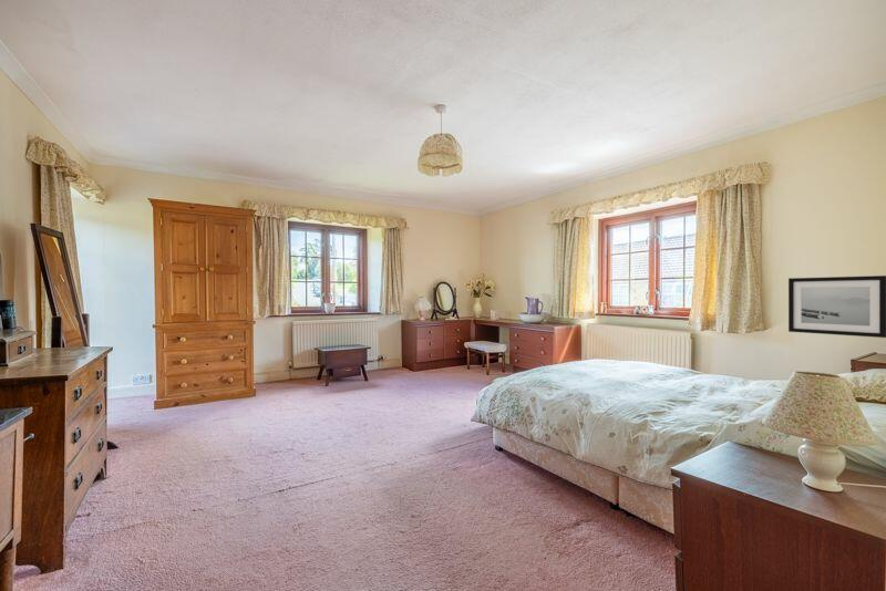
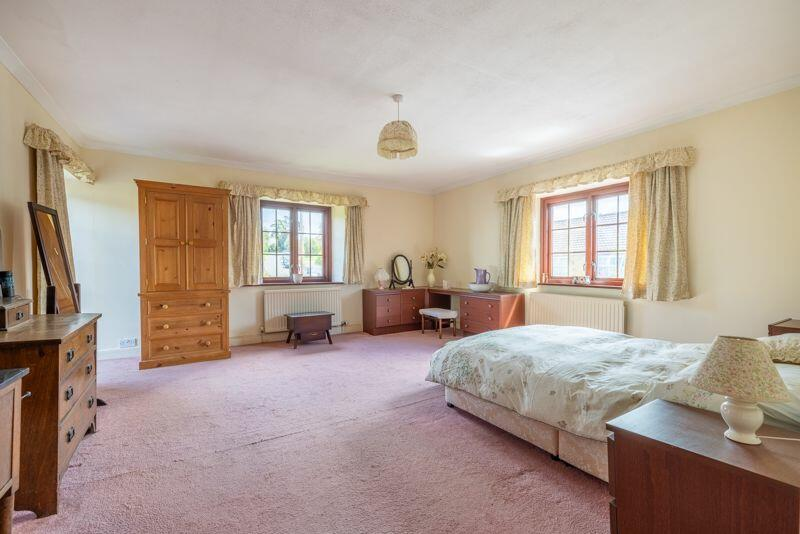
- wall art (834, 305)
